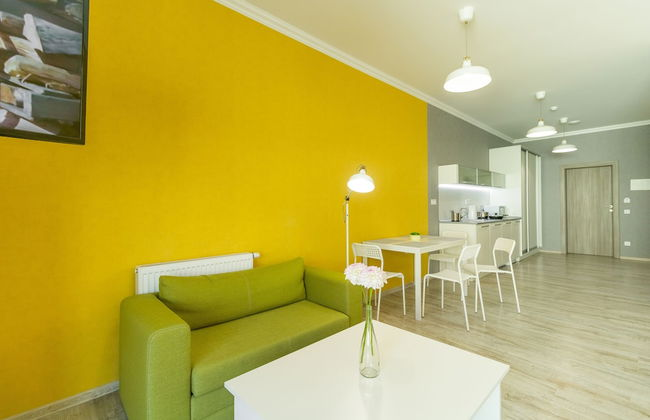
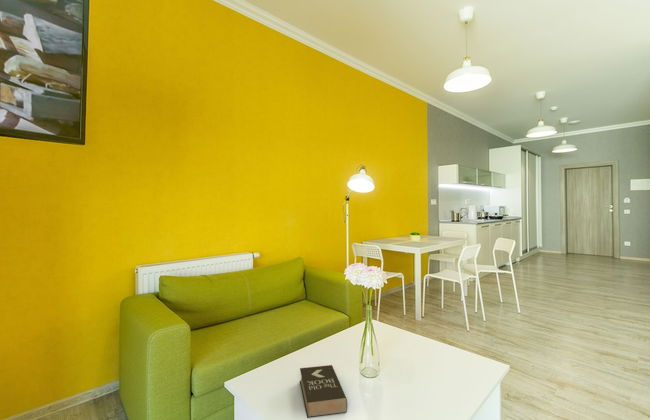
+ book (321, 388)
